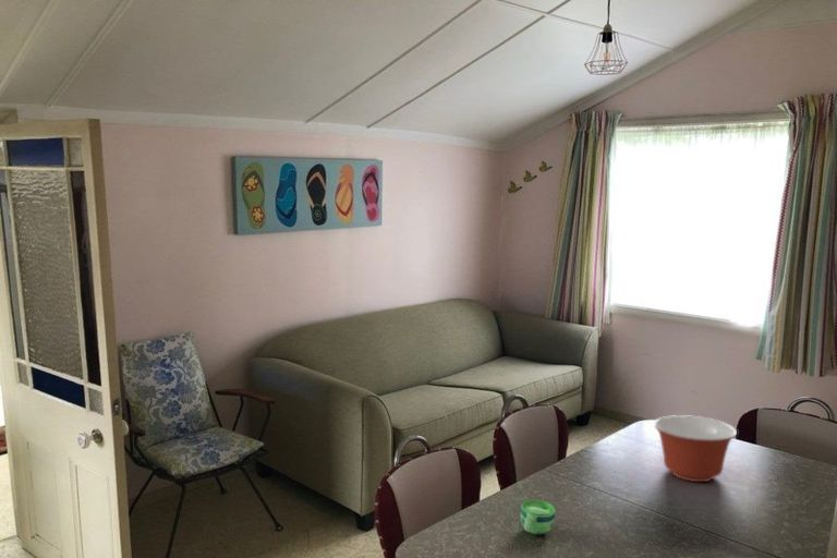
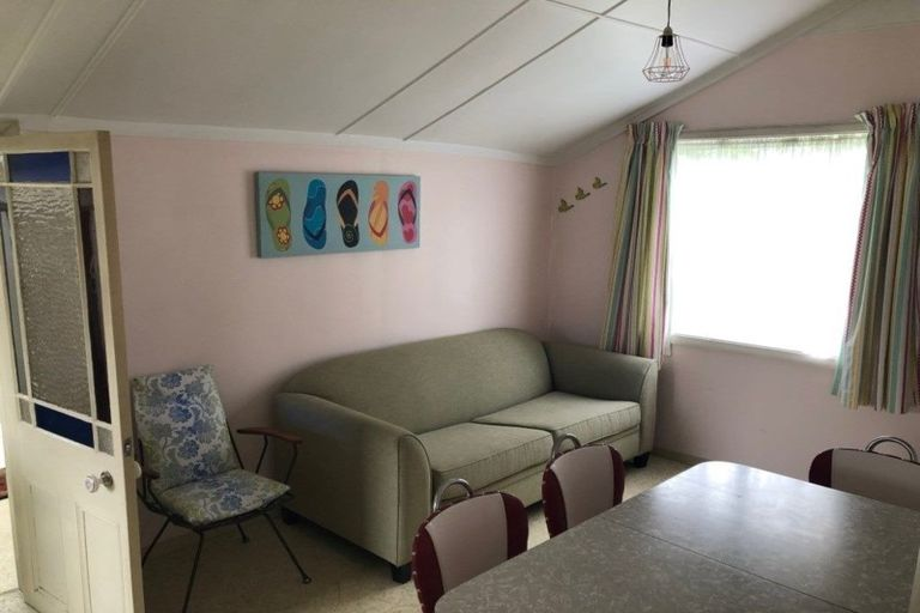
- mixing bowl (693, 450)
- cup (536, 520)
